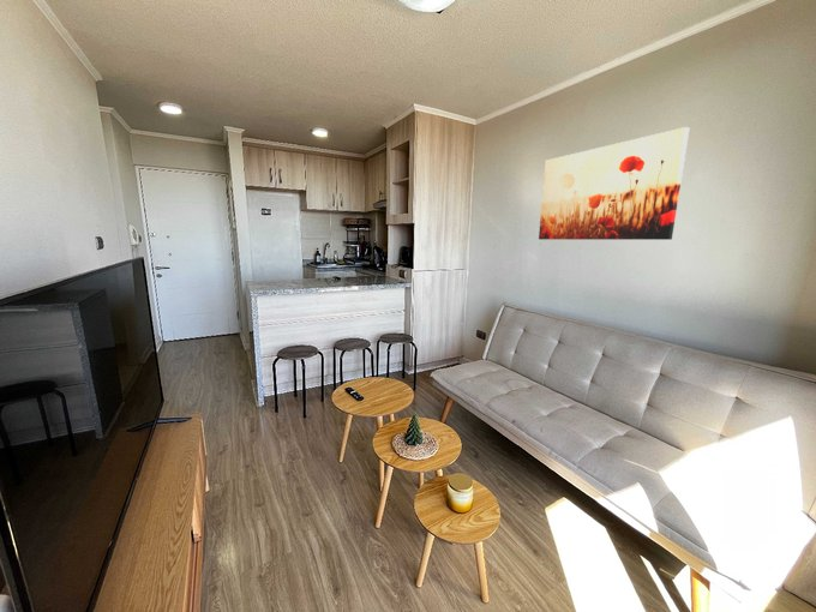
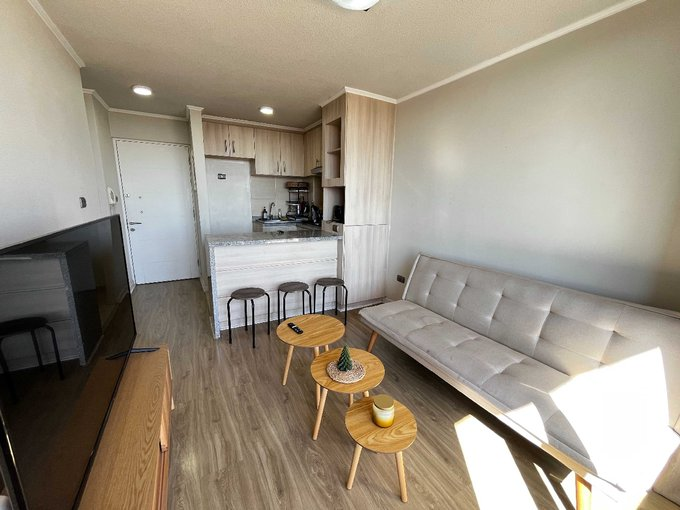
- wall art (599, 193)
